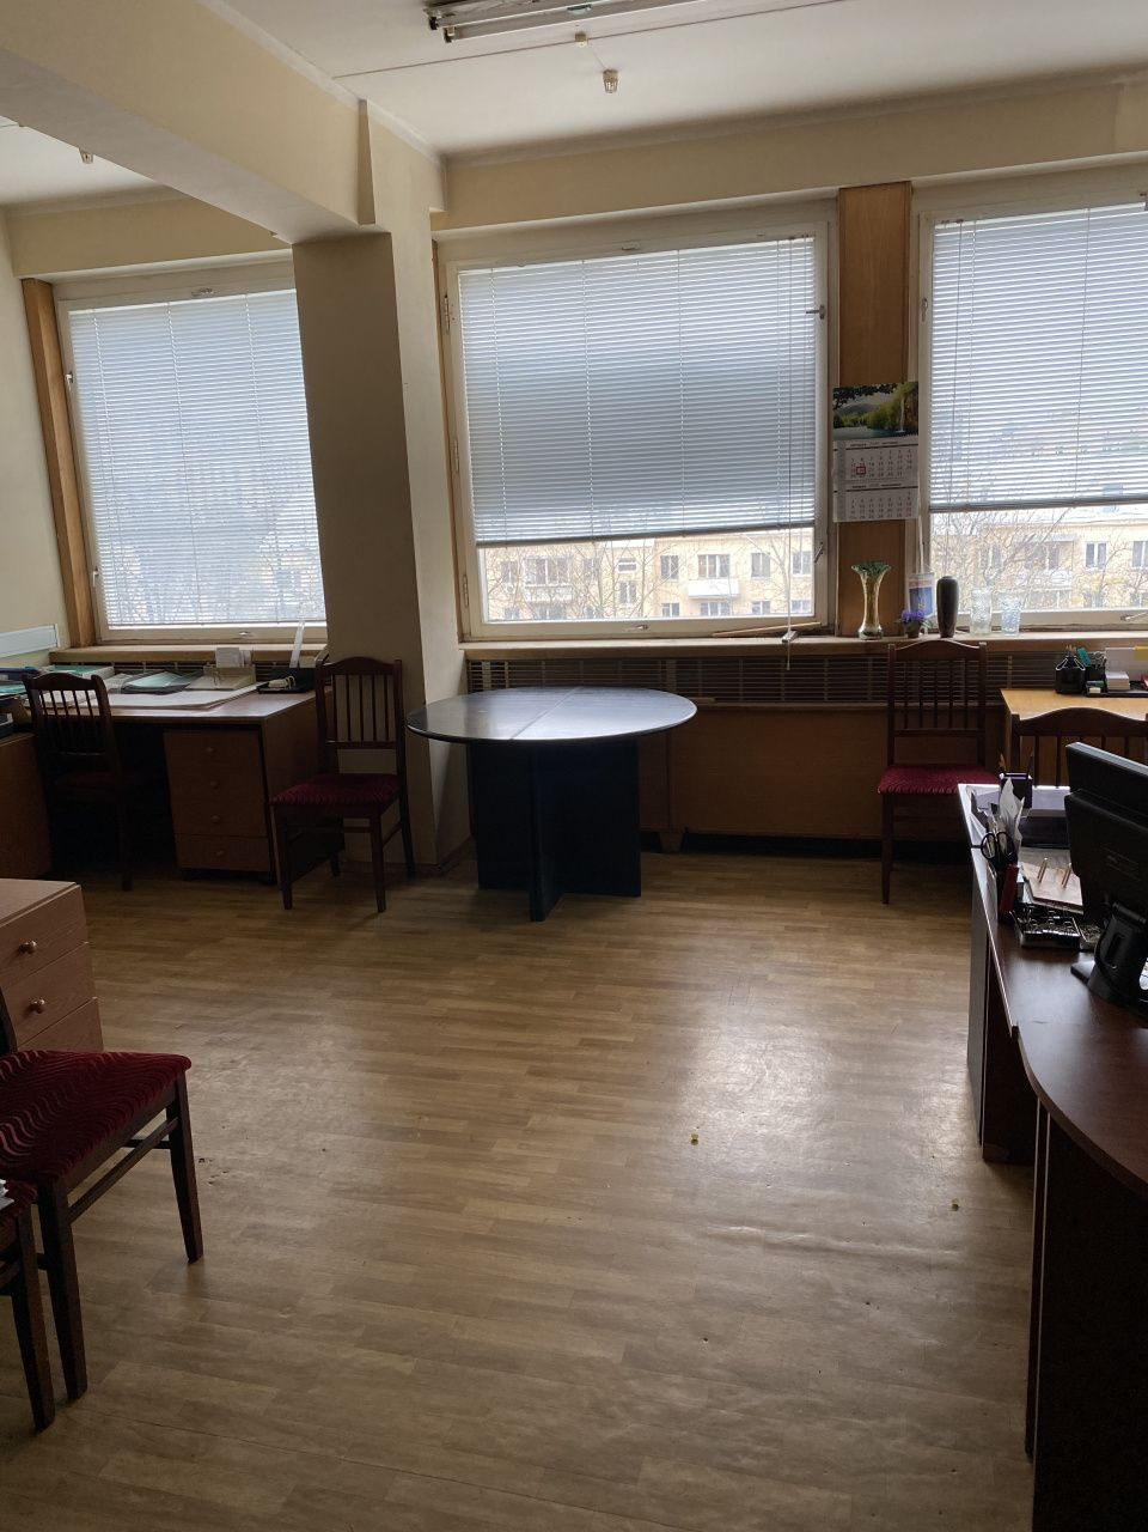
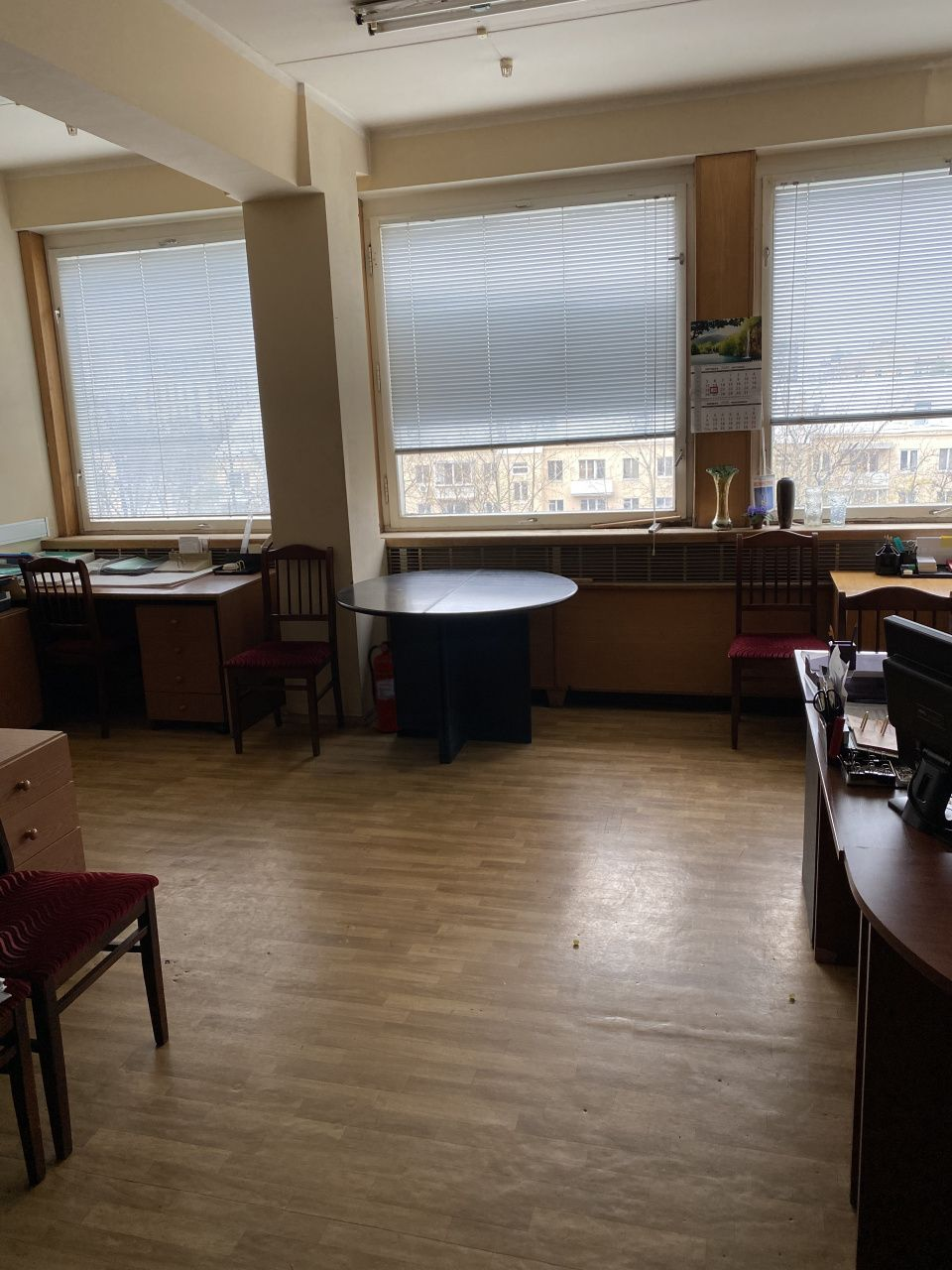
+ fire extinguisher (387, 684)
